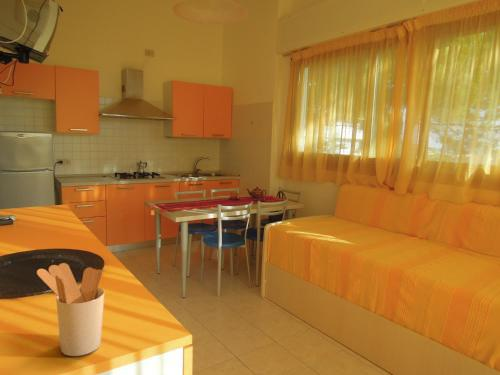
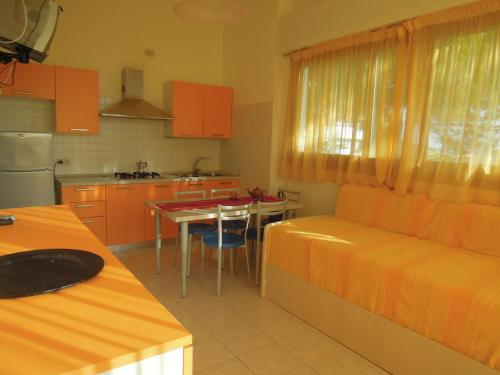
- utensil holder (72, 305)
